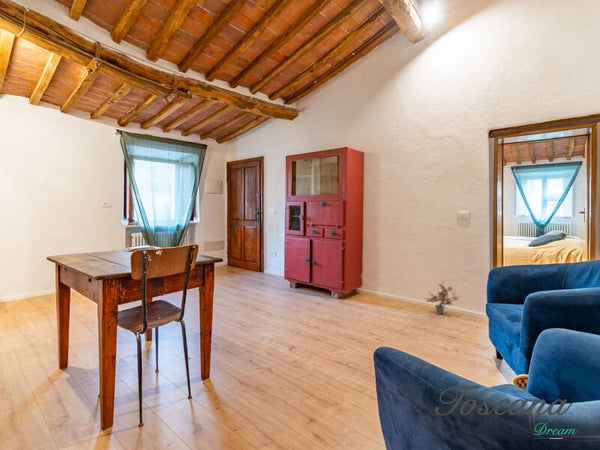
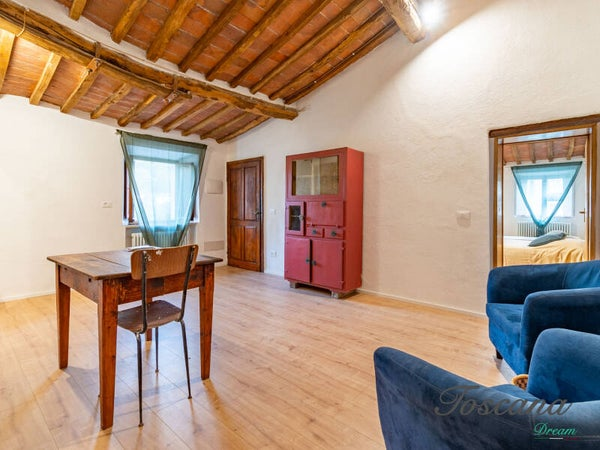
- potted plant (441, 295)
